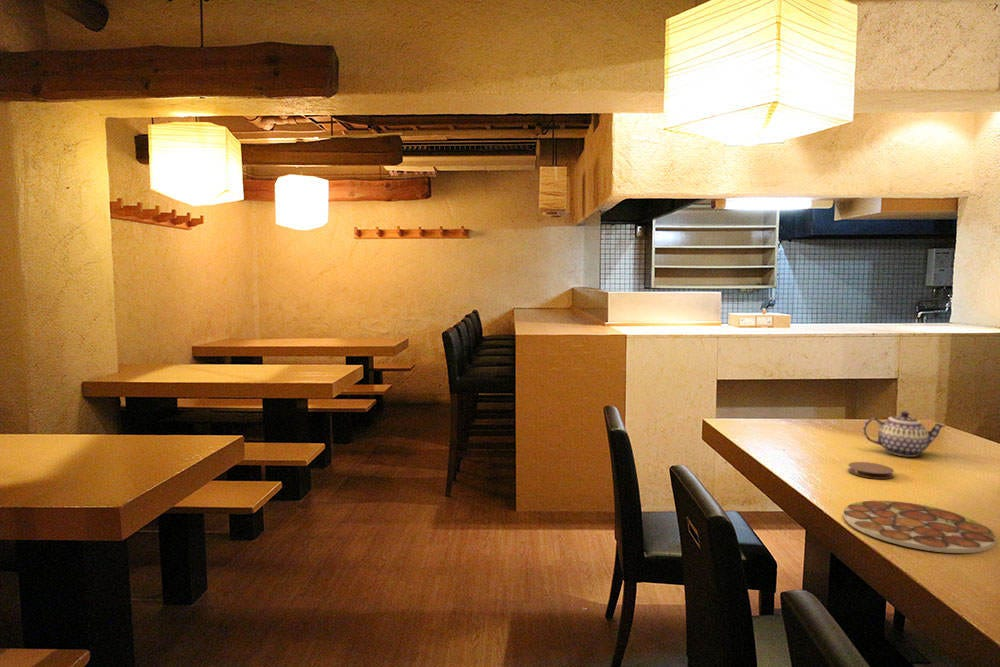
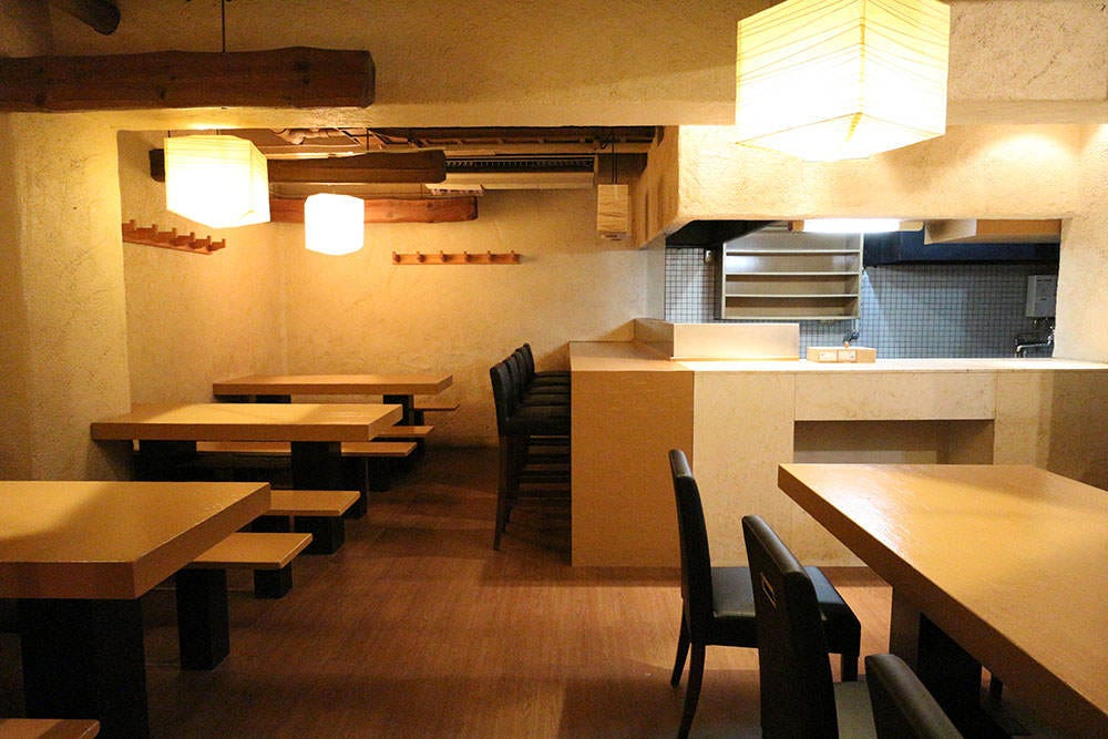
- plate (915, 524)
- coaster (870, 470)
- teapot (903, 432)
